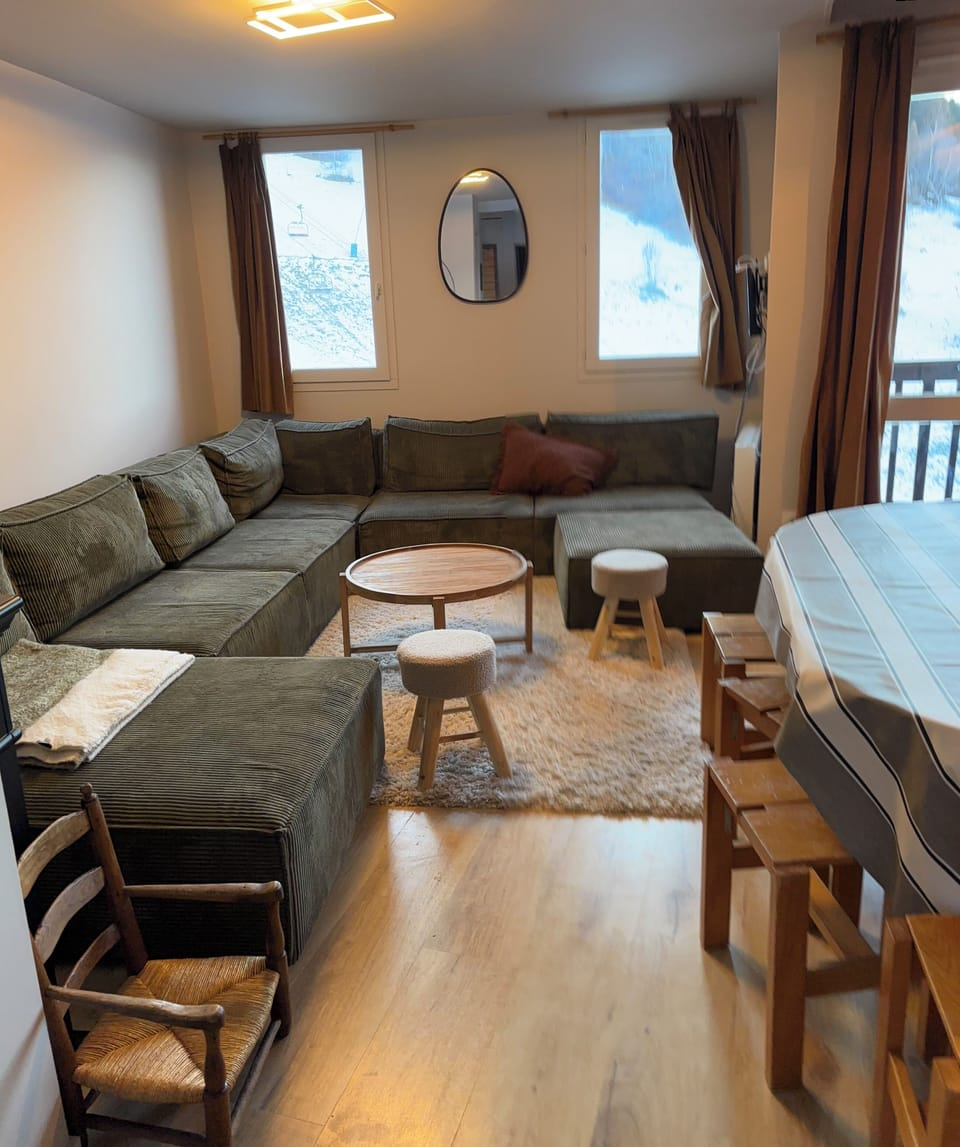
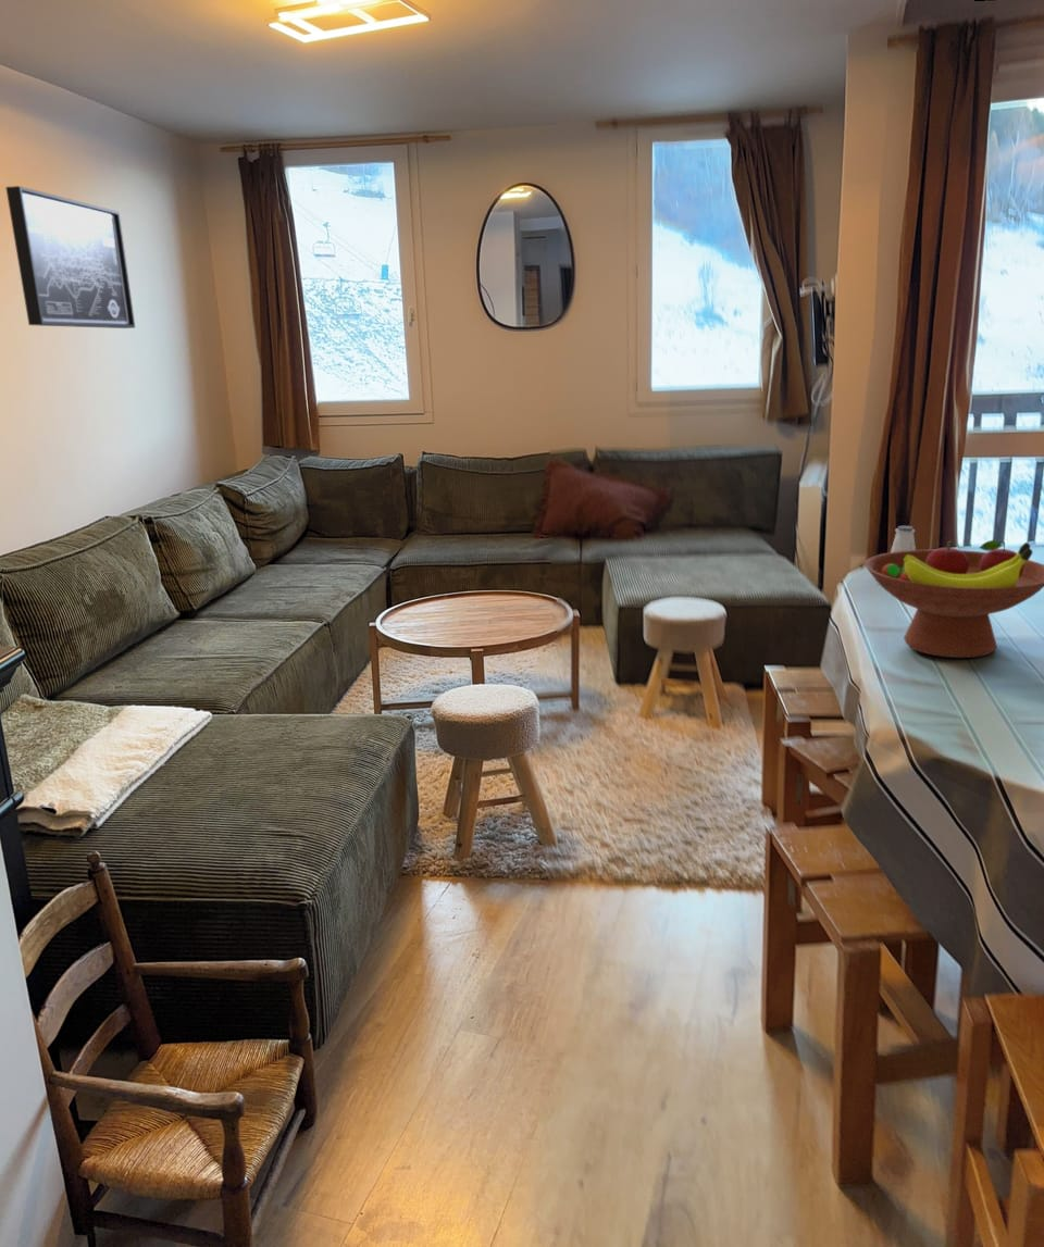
+ wall art (77, 264)
+ saltshaker (904, 547)
+ fruit bowl (954, 591)
